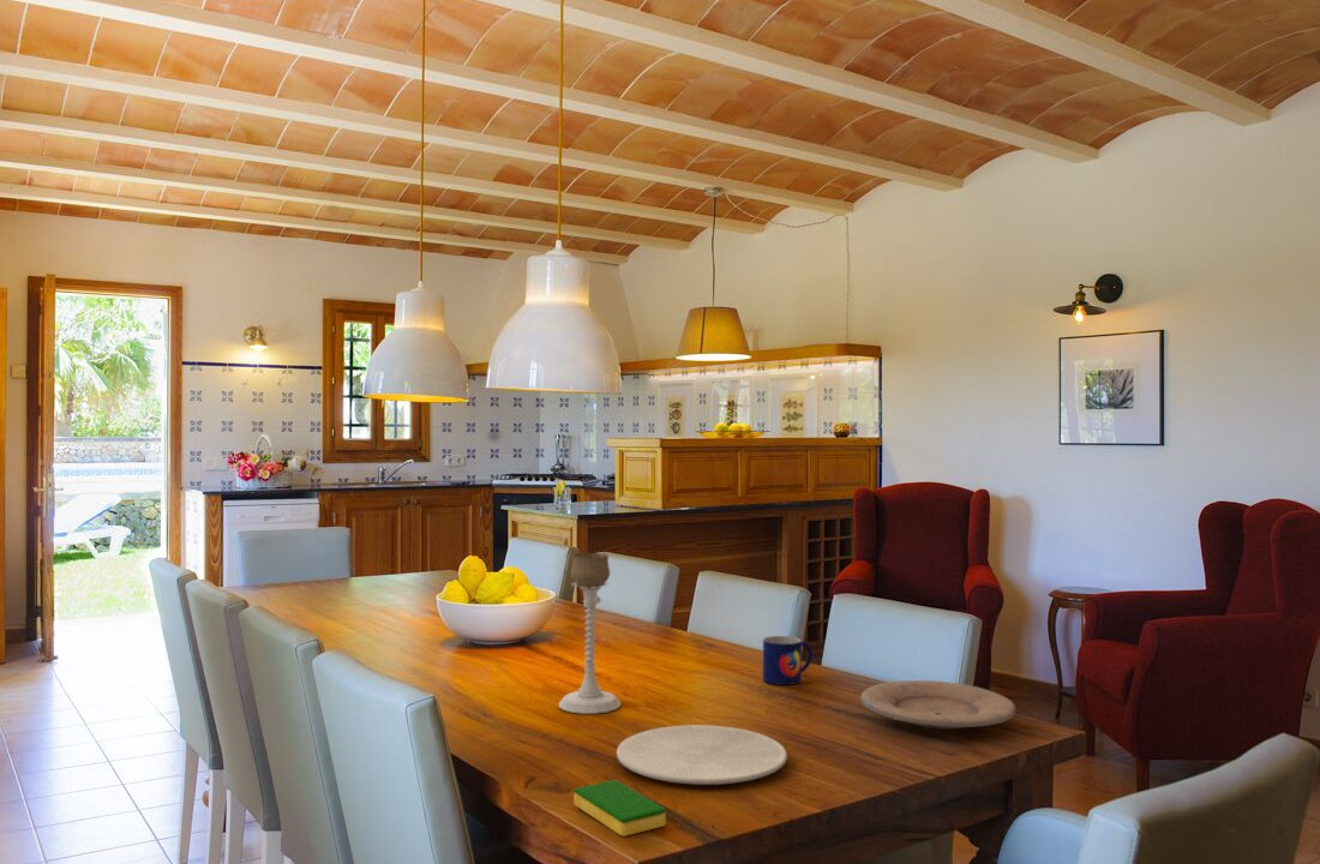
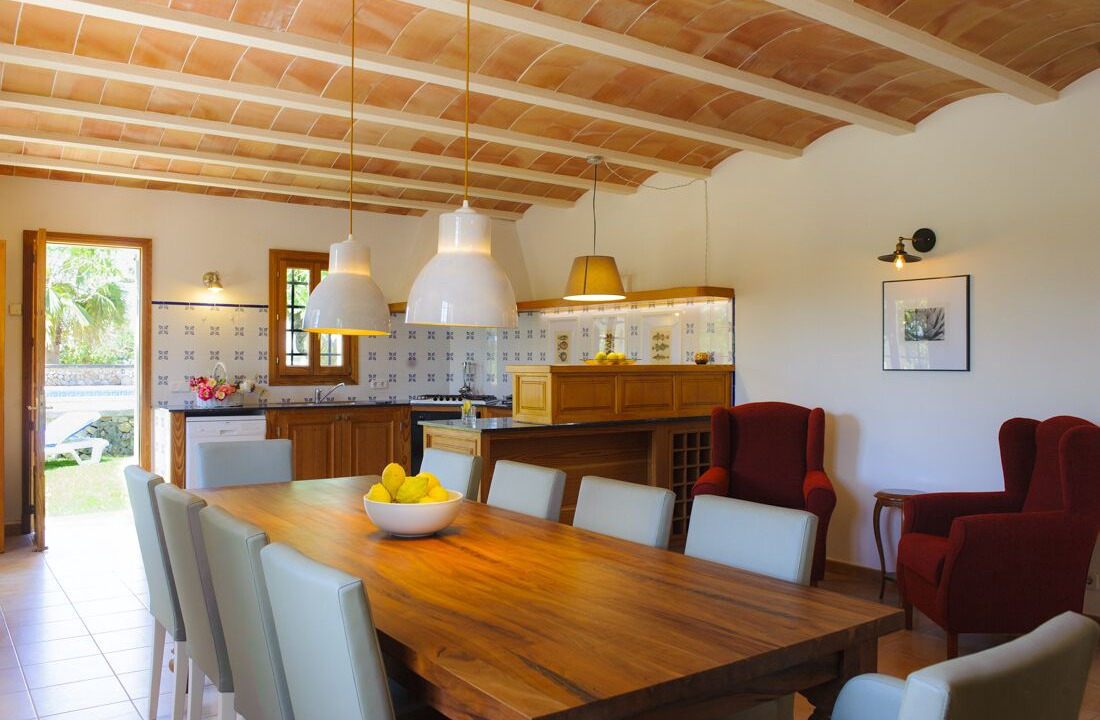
- mug (788, 659)
- candle holder (589, 629)
- plate (701, 755)
- dish sponge (618, 806)
- plate (936, 708)
